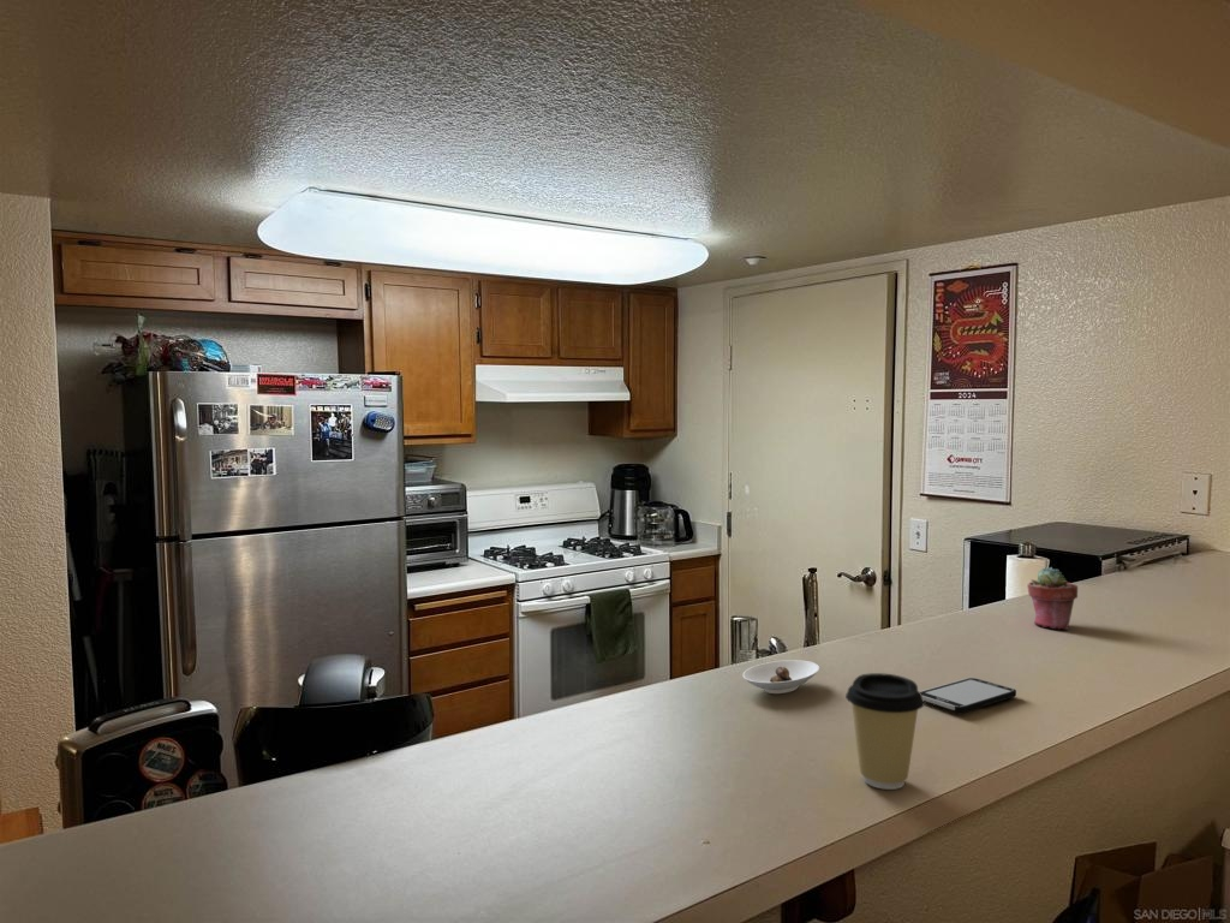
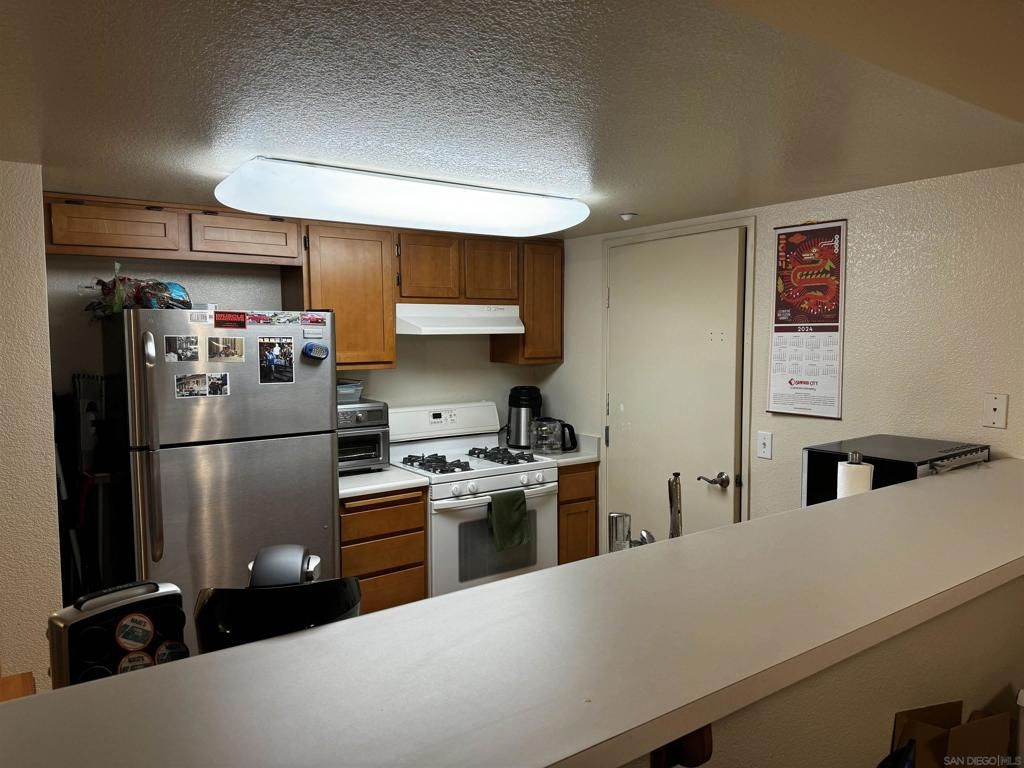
- saucer (781, 677)
- coffee cup (883, 731)
- potted succulent (1052, 596)
- smartphone (966, 695)
